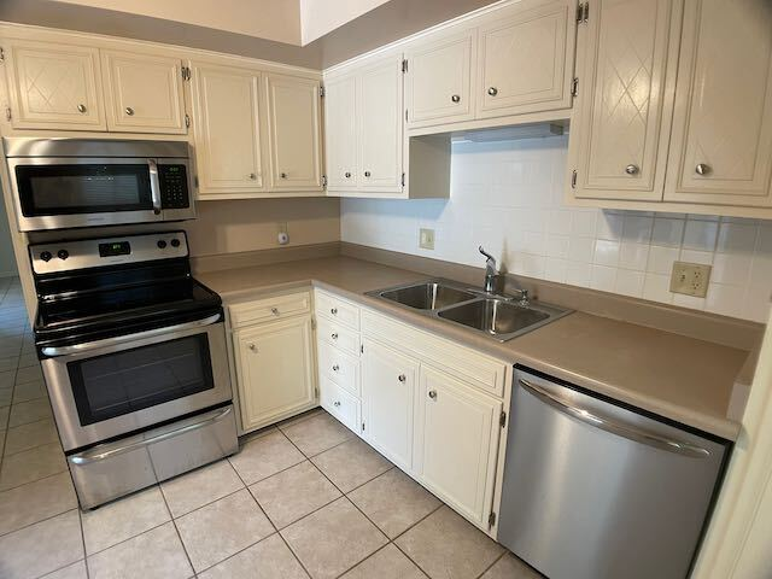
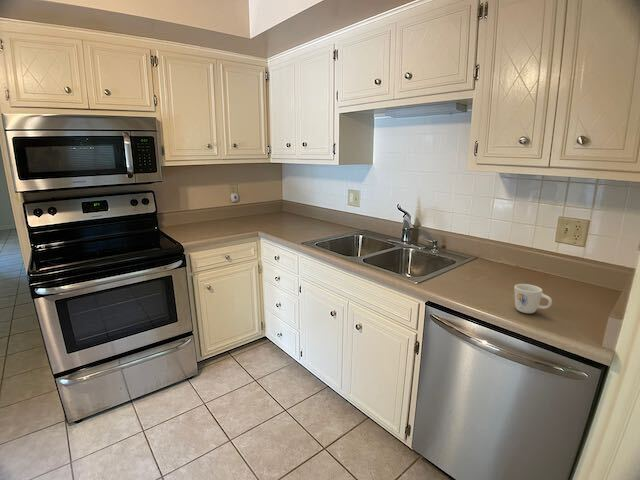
+ mug (532, 300)
